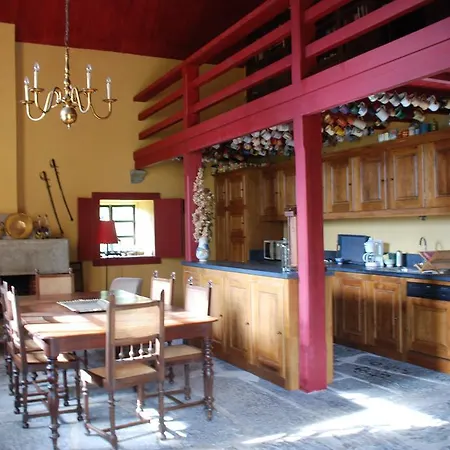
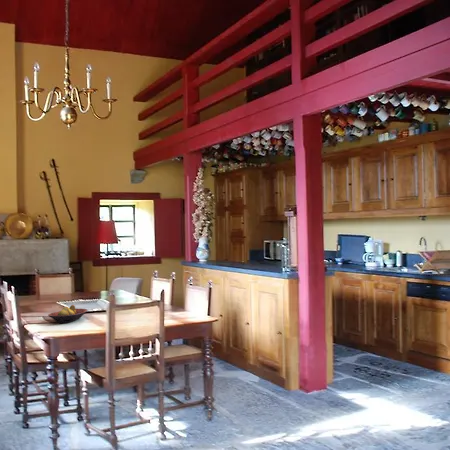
+ fruit bowl (68, 313)
